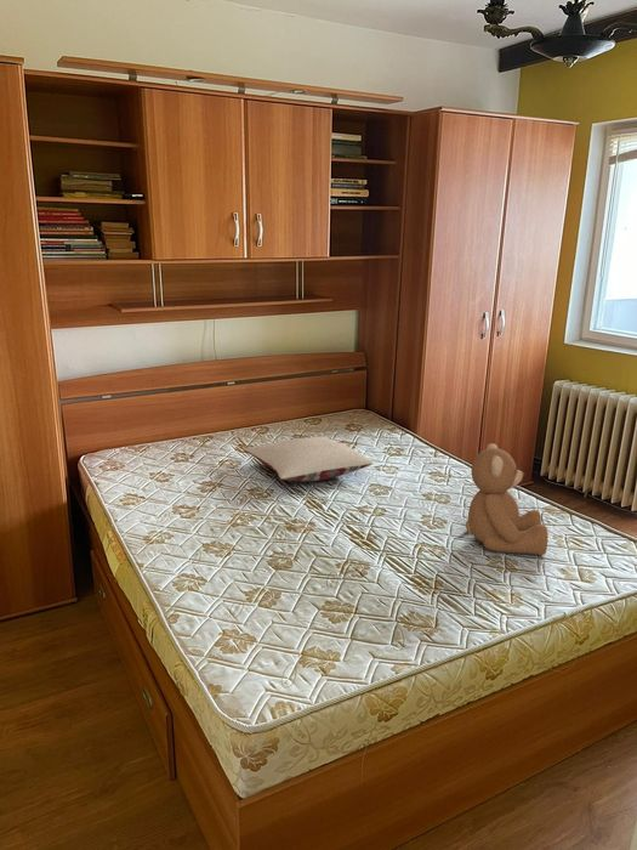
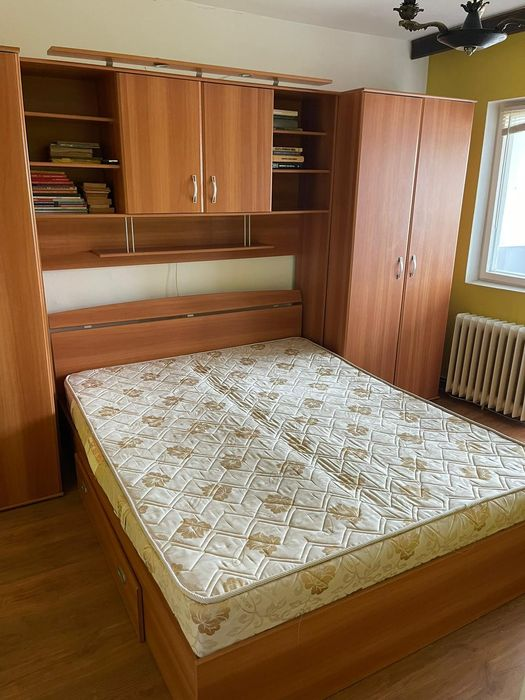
- pillow (306, 455)
- teddy bear (507, 497)
